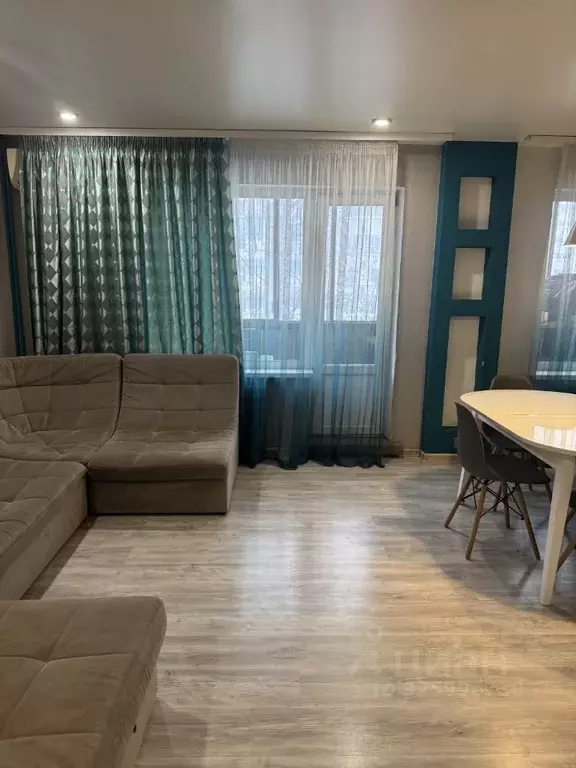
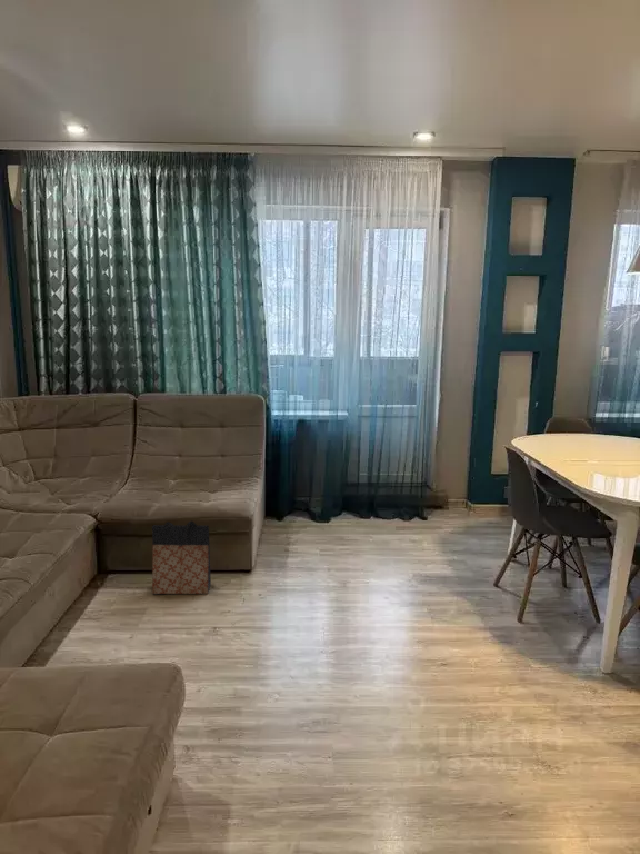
+ bag (181, 555)
